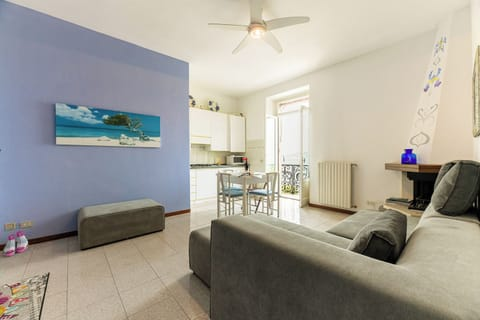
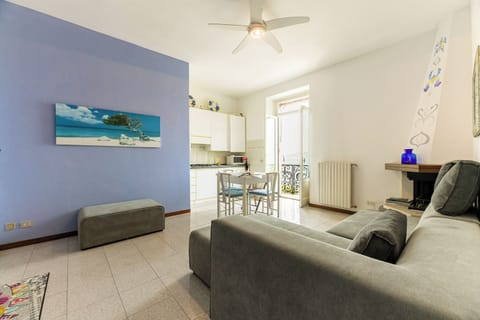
- boots (15, 243)
